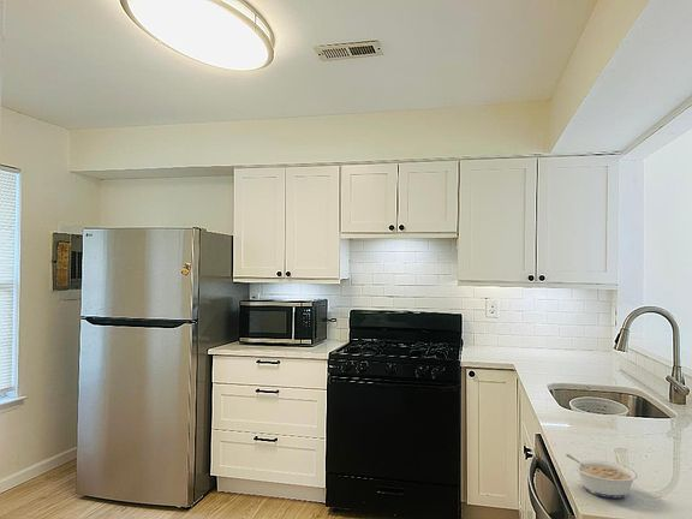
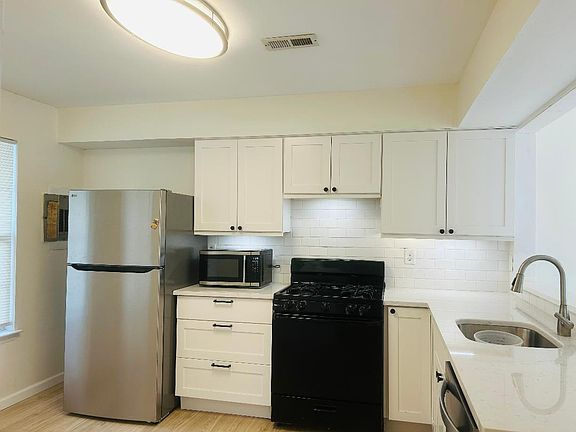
- legume (602, 477)
